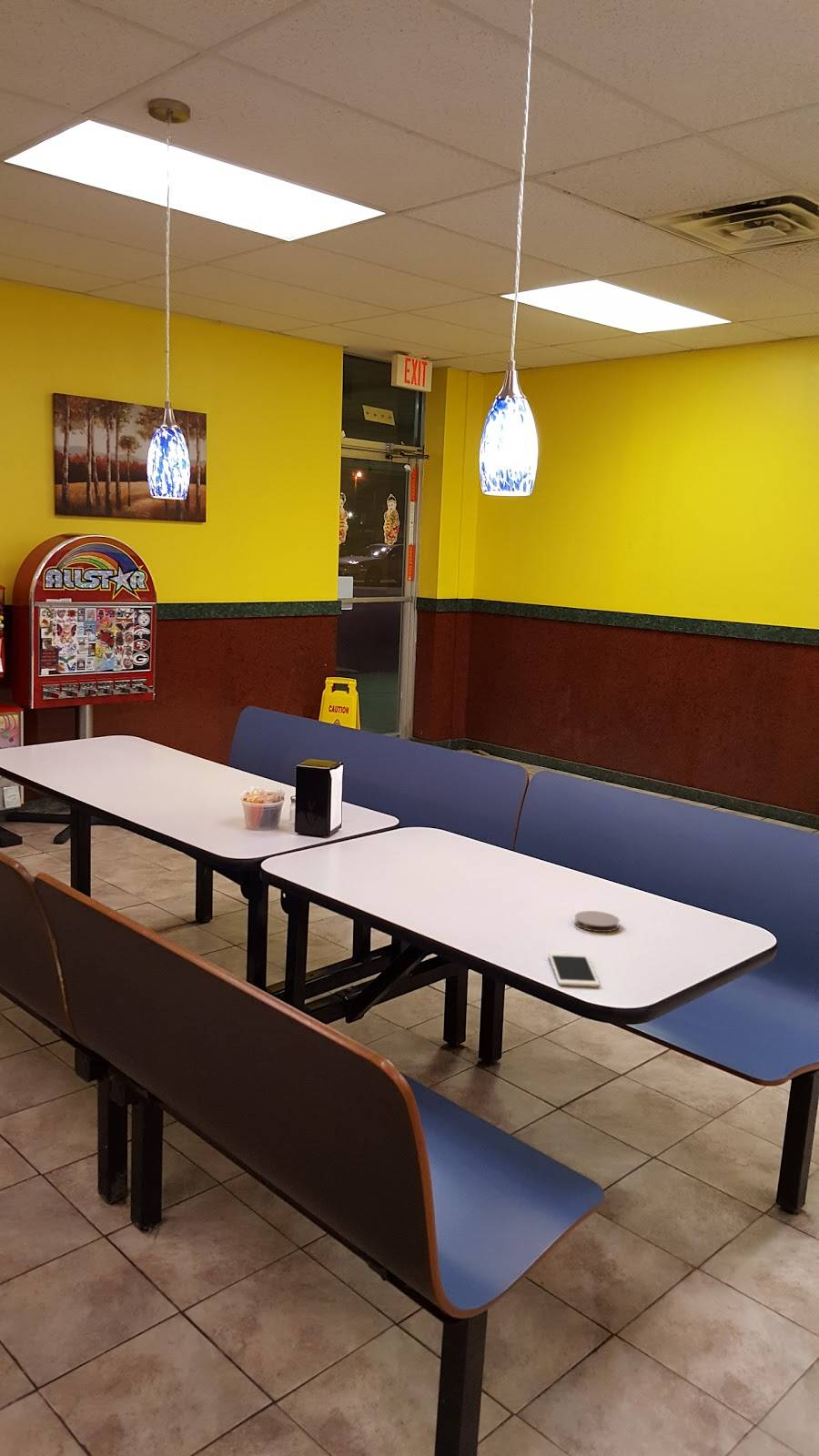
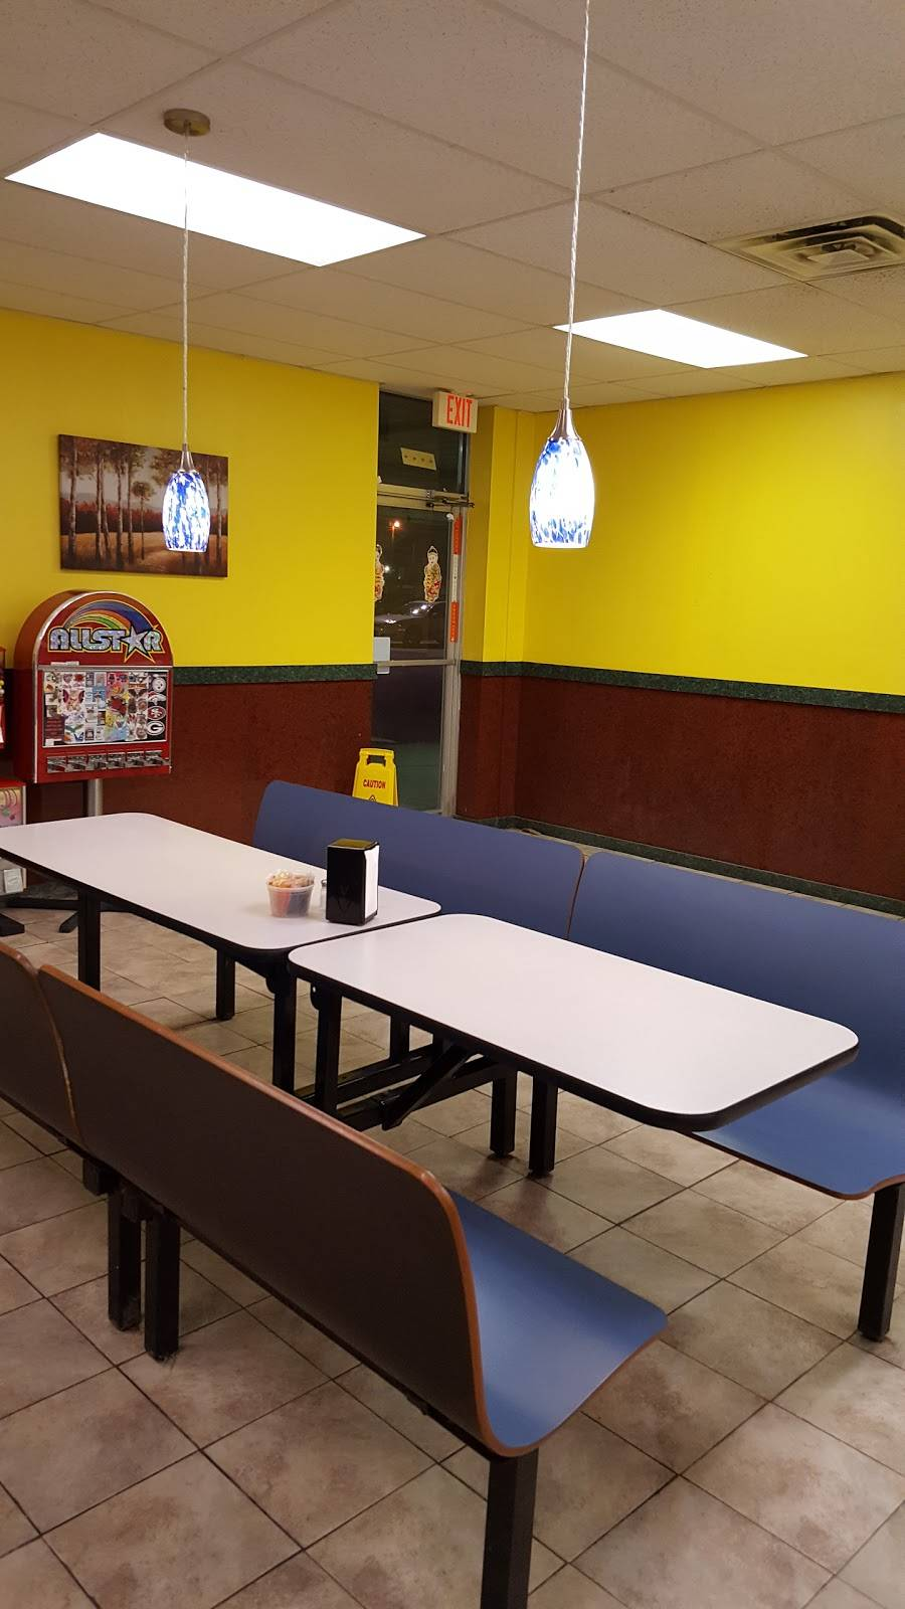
- cell phone (572, 968)
- coaster (596, 921)
